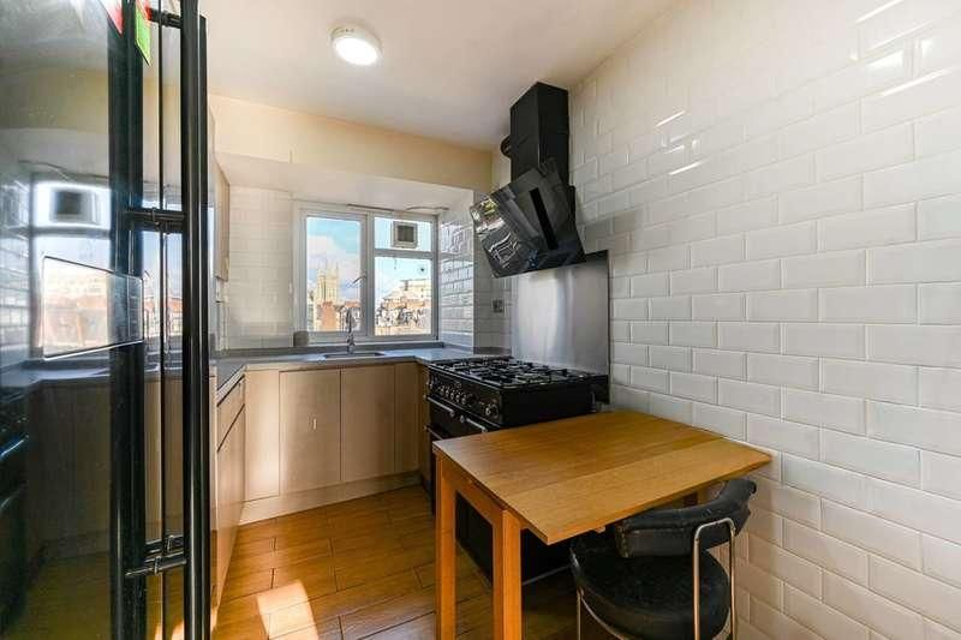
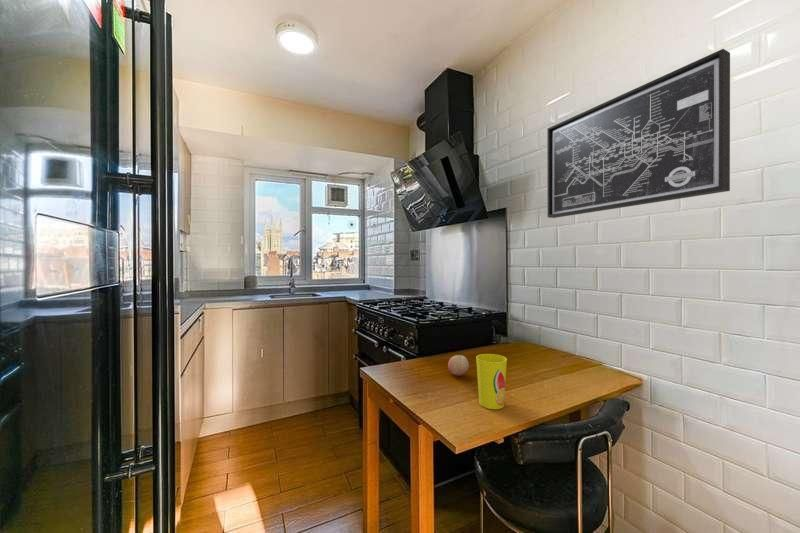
+ cup (491, 380)
+ fruit (458, 365)
+ wall art (619, 152)
